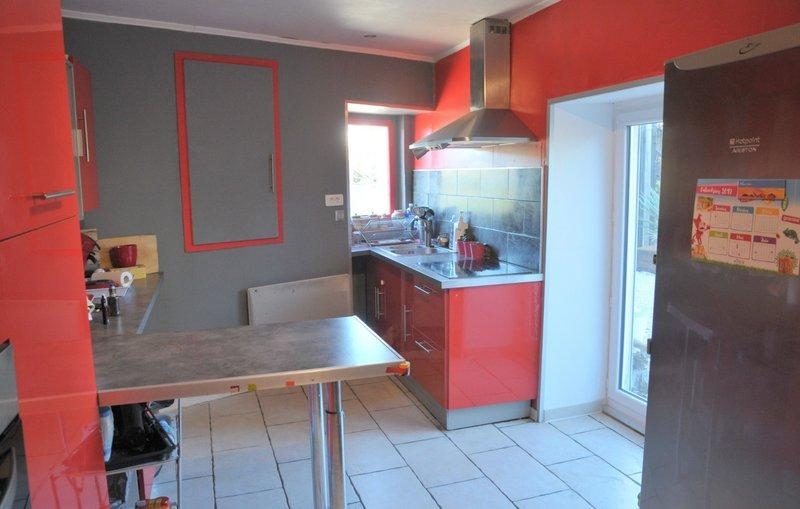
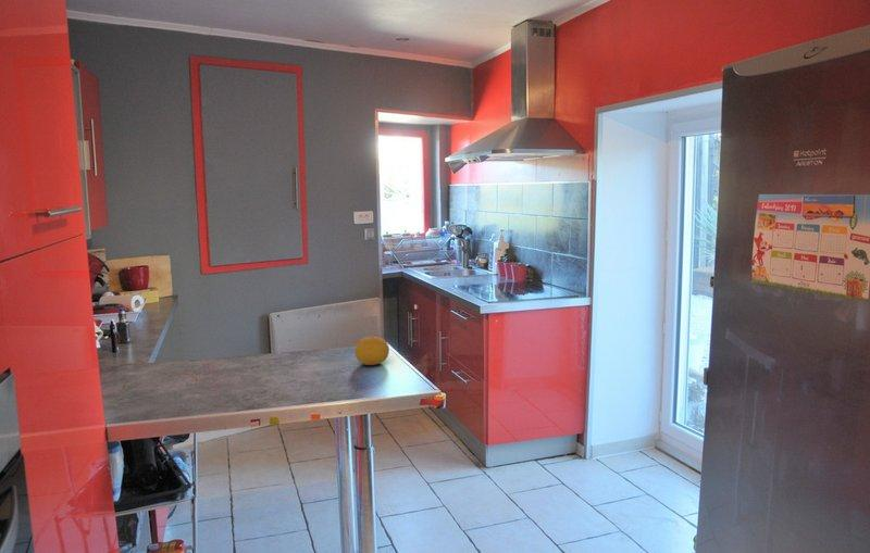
+ fruit (372, 350)
